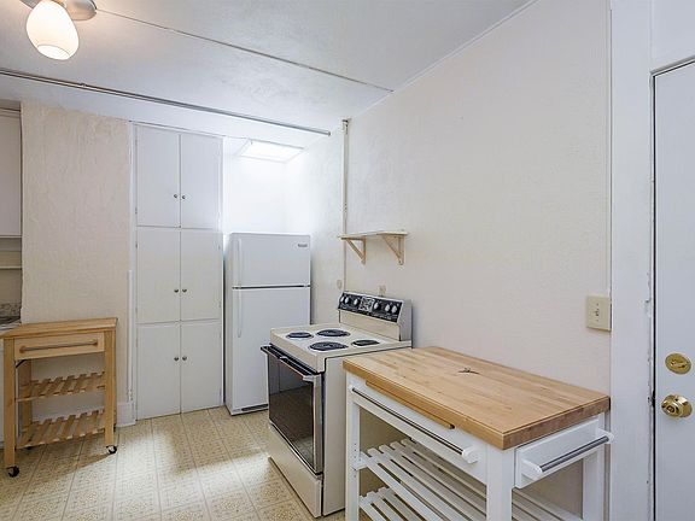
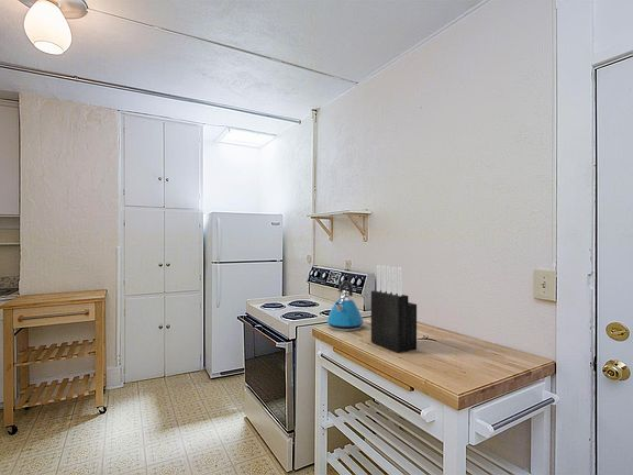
+ kettle (345, 303)
+ knife block (395, 306)
